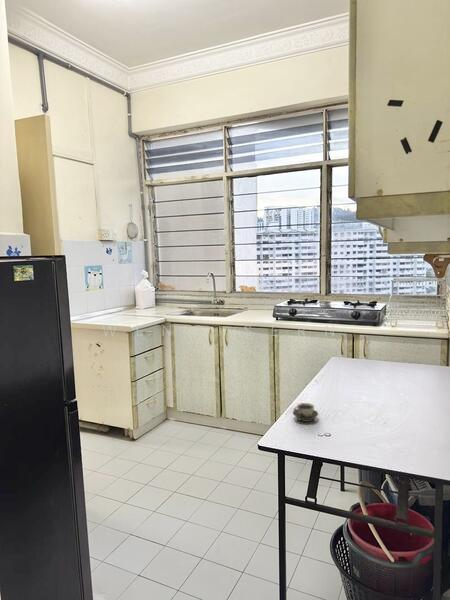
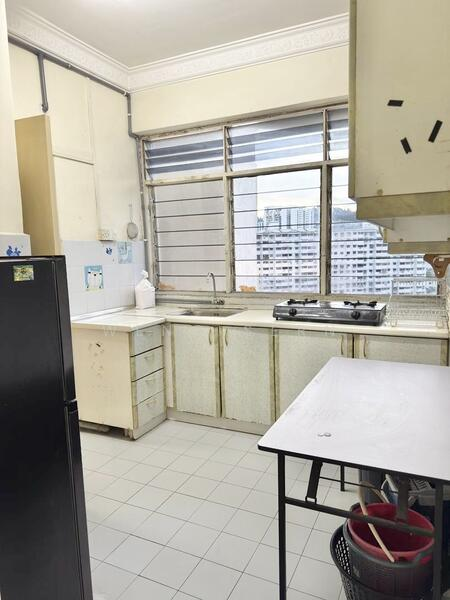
- cup (305, 412)
